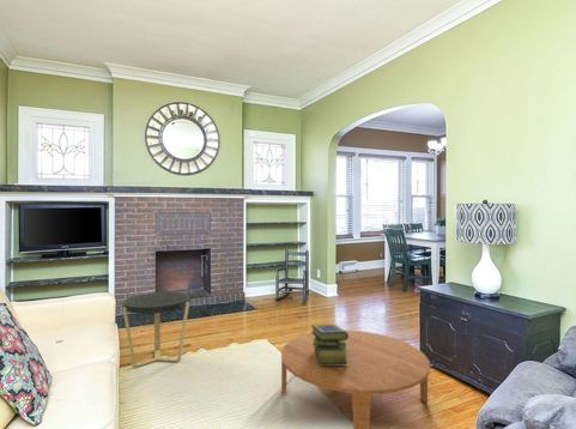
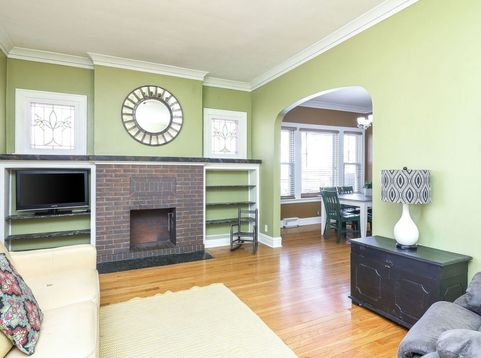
- coffee table (352, 374)
- stack of books (328, 342)
- side table (157, 328)
